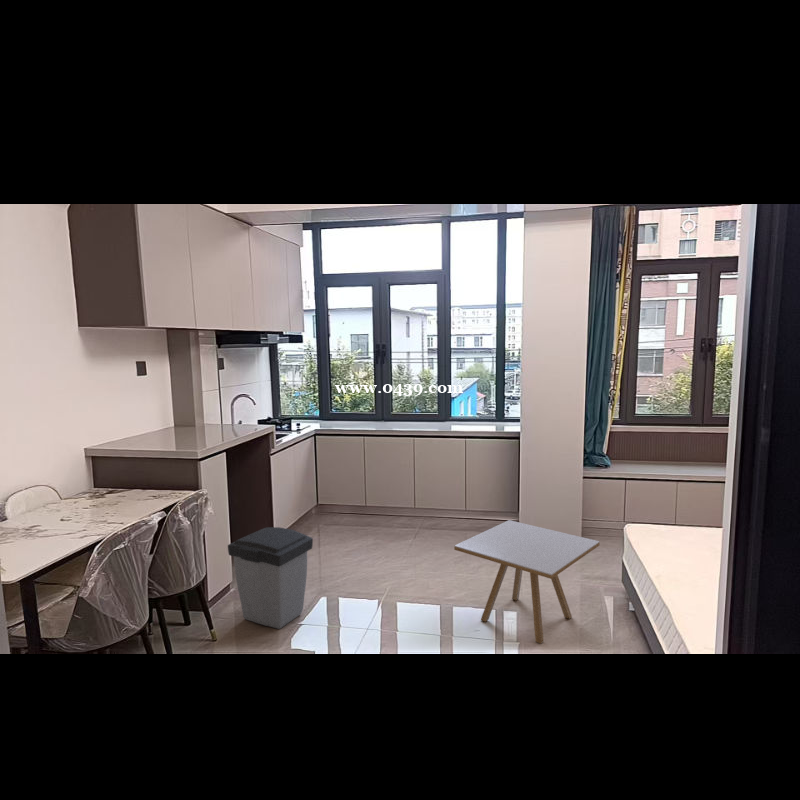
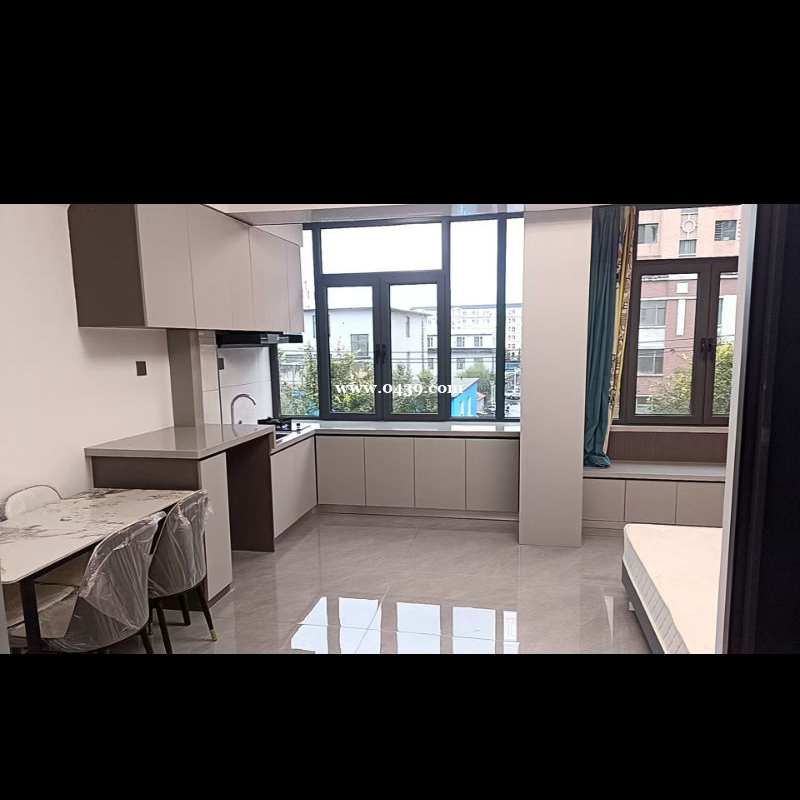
- side table (531, 581)
- trash can (271, 576)
